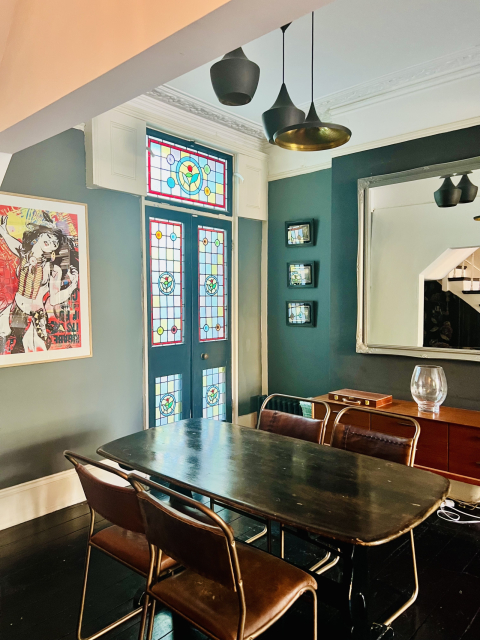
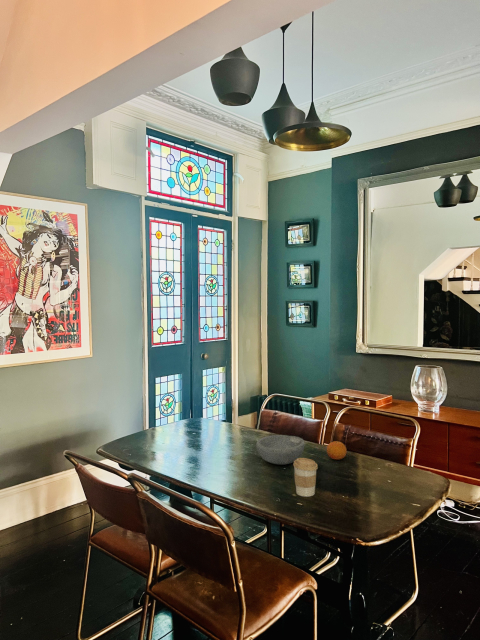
+ bowl (280, 451)
+ fruit (336, 450)
+ coffee cup (305, 476)
